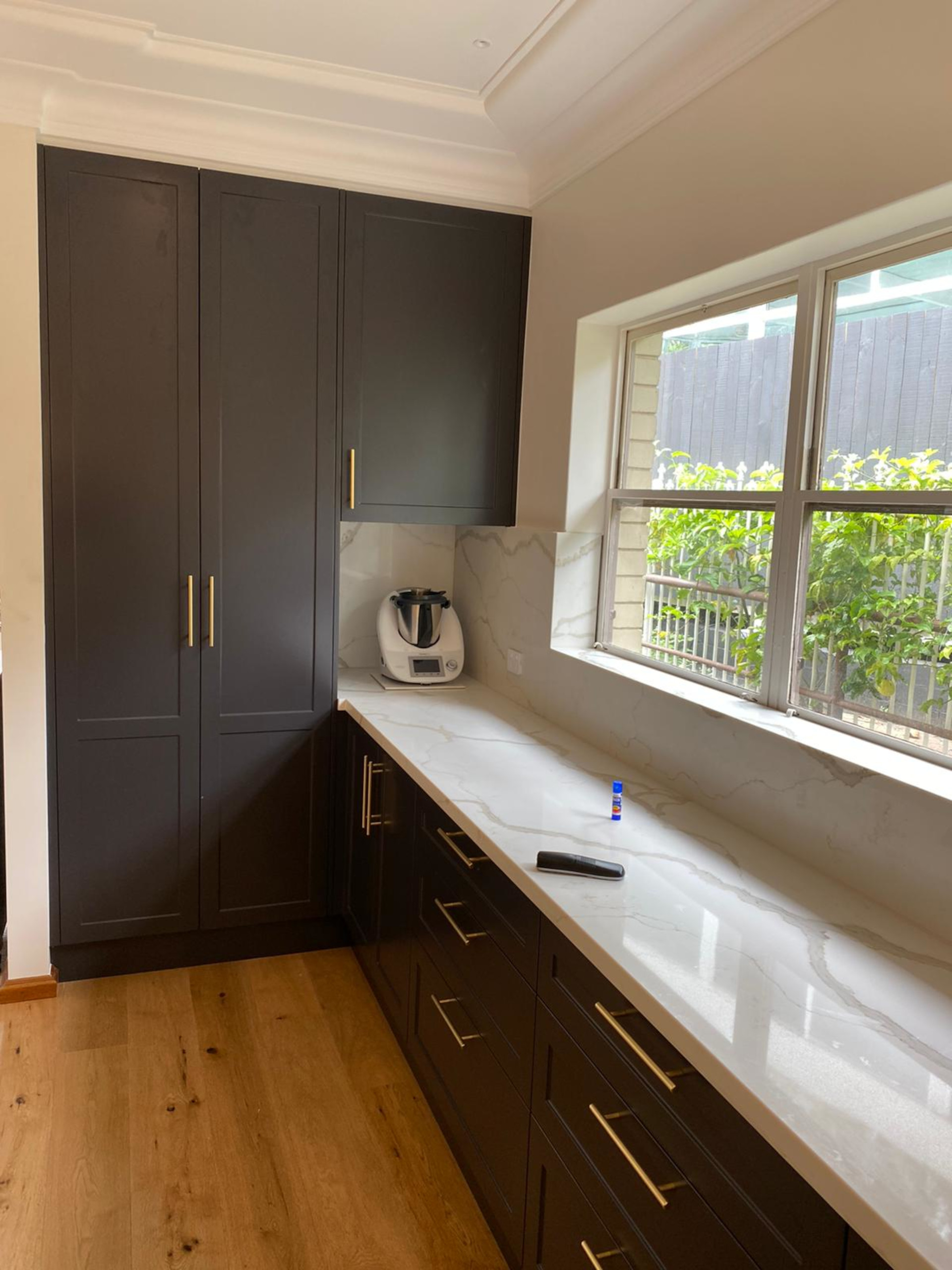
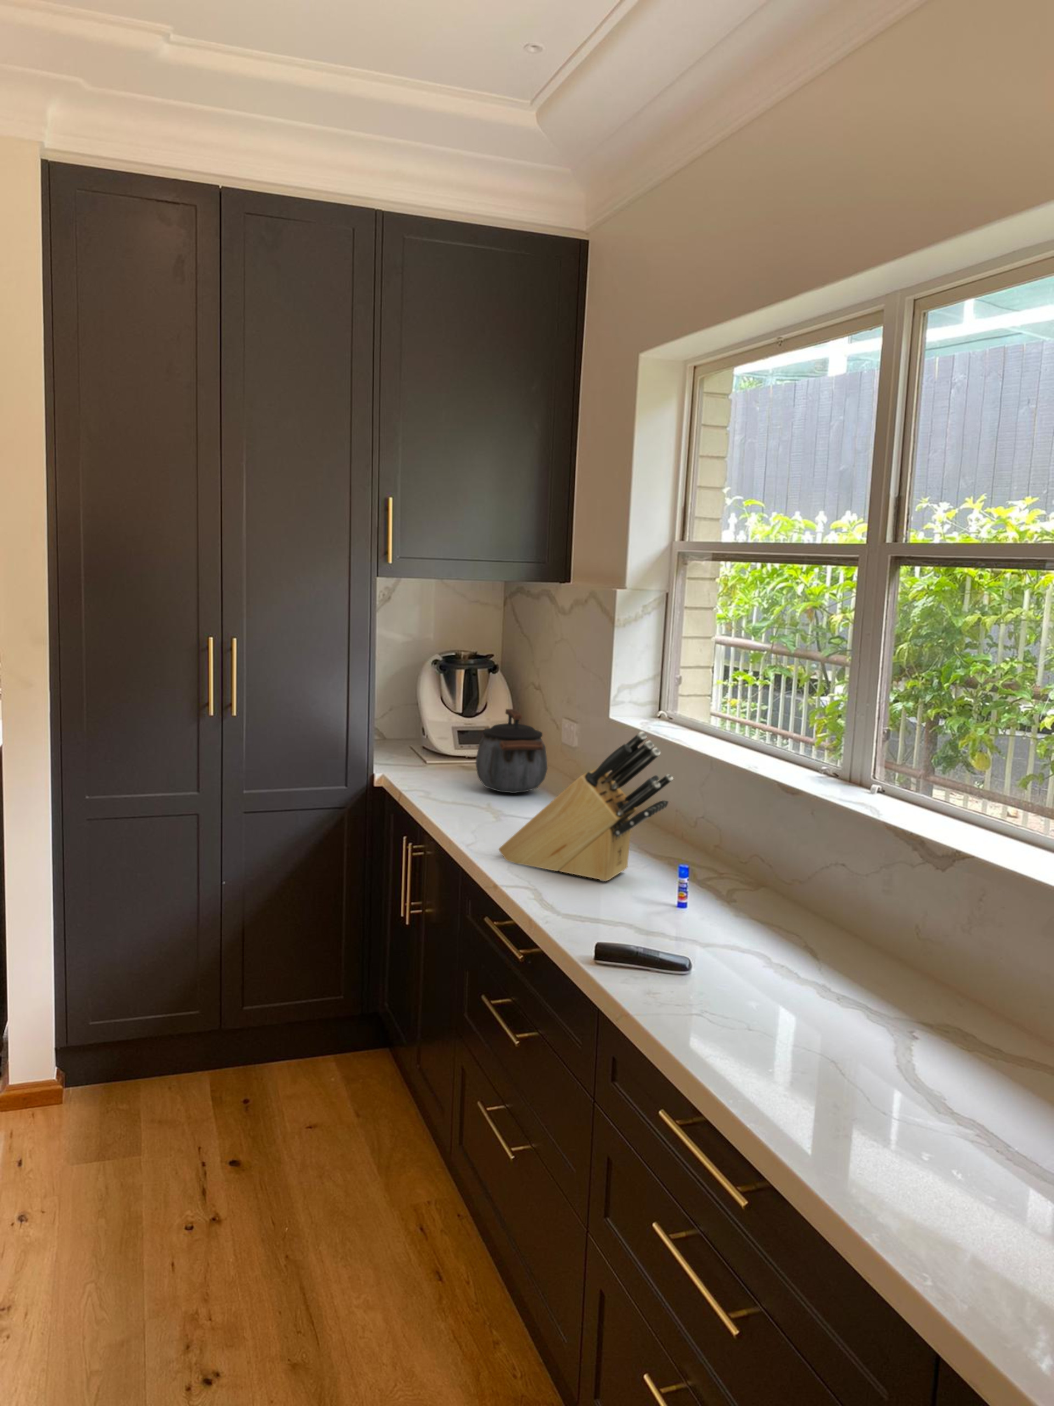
+ kettle (512, 751)
+ knife block (586, 799)
